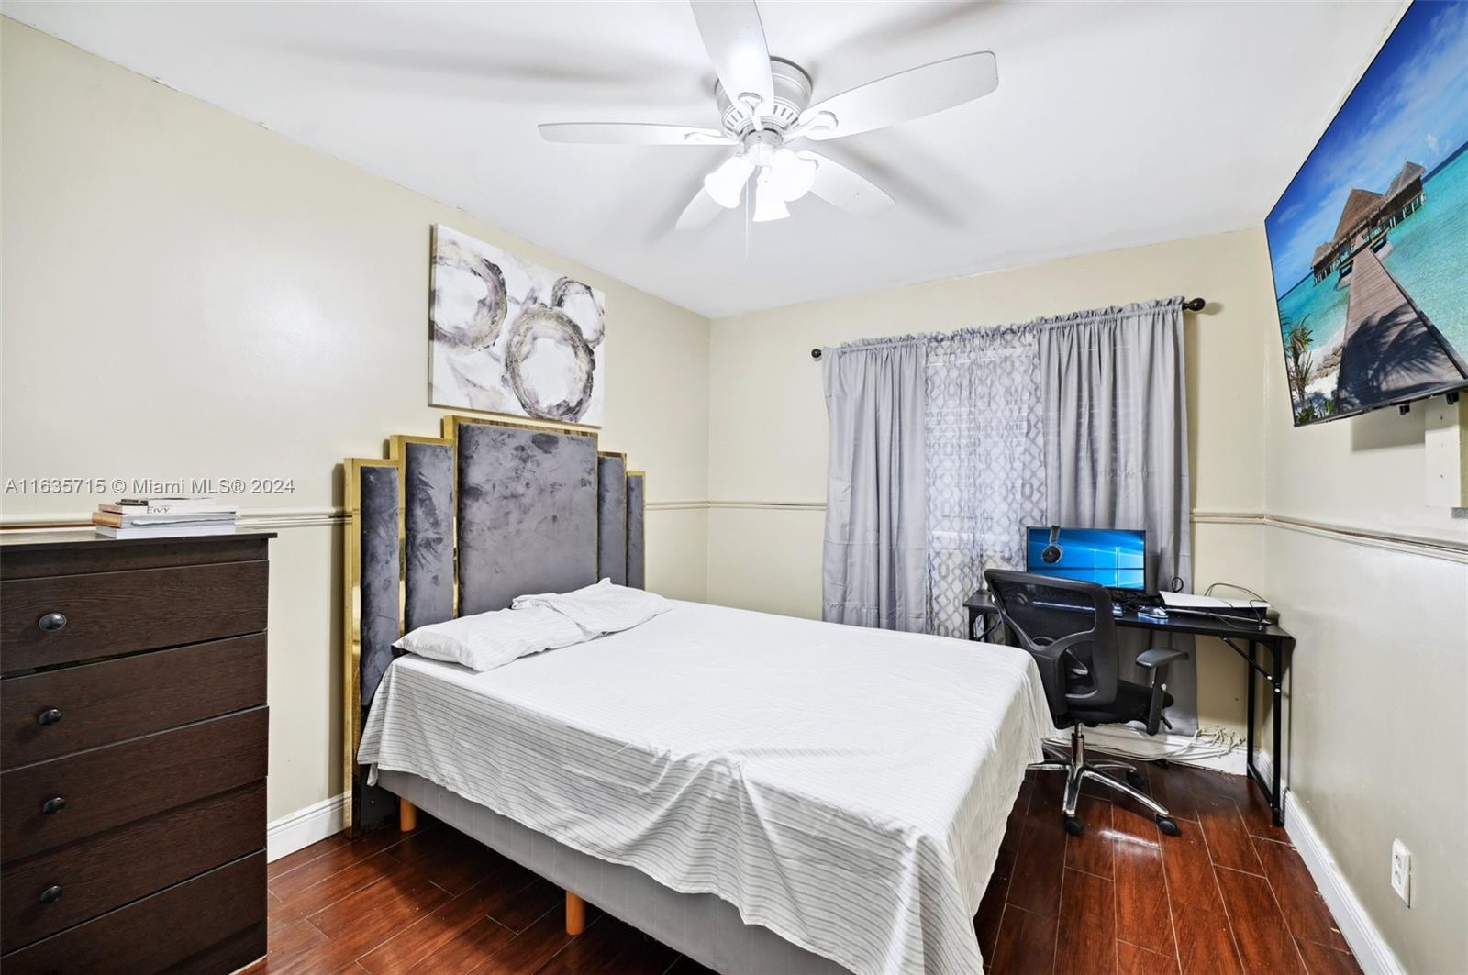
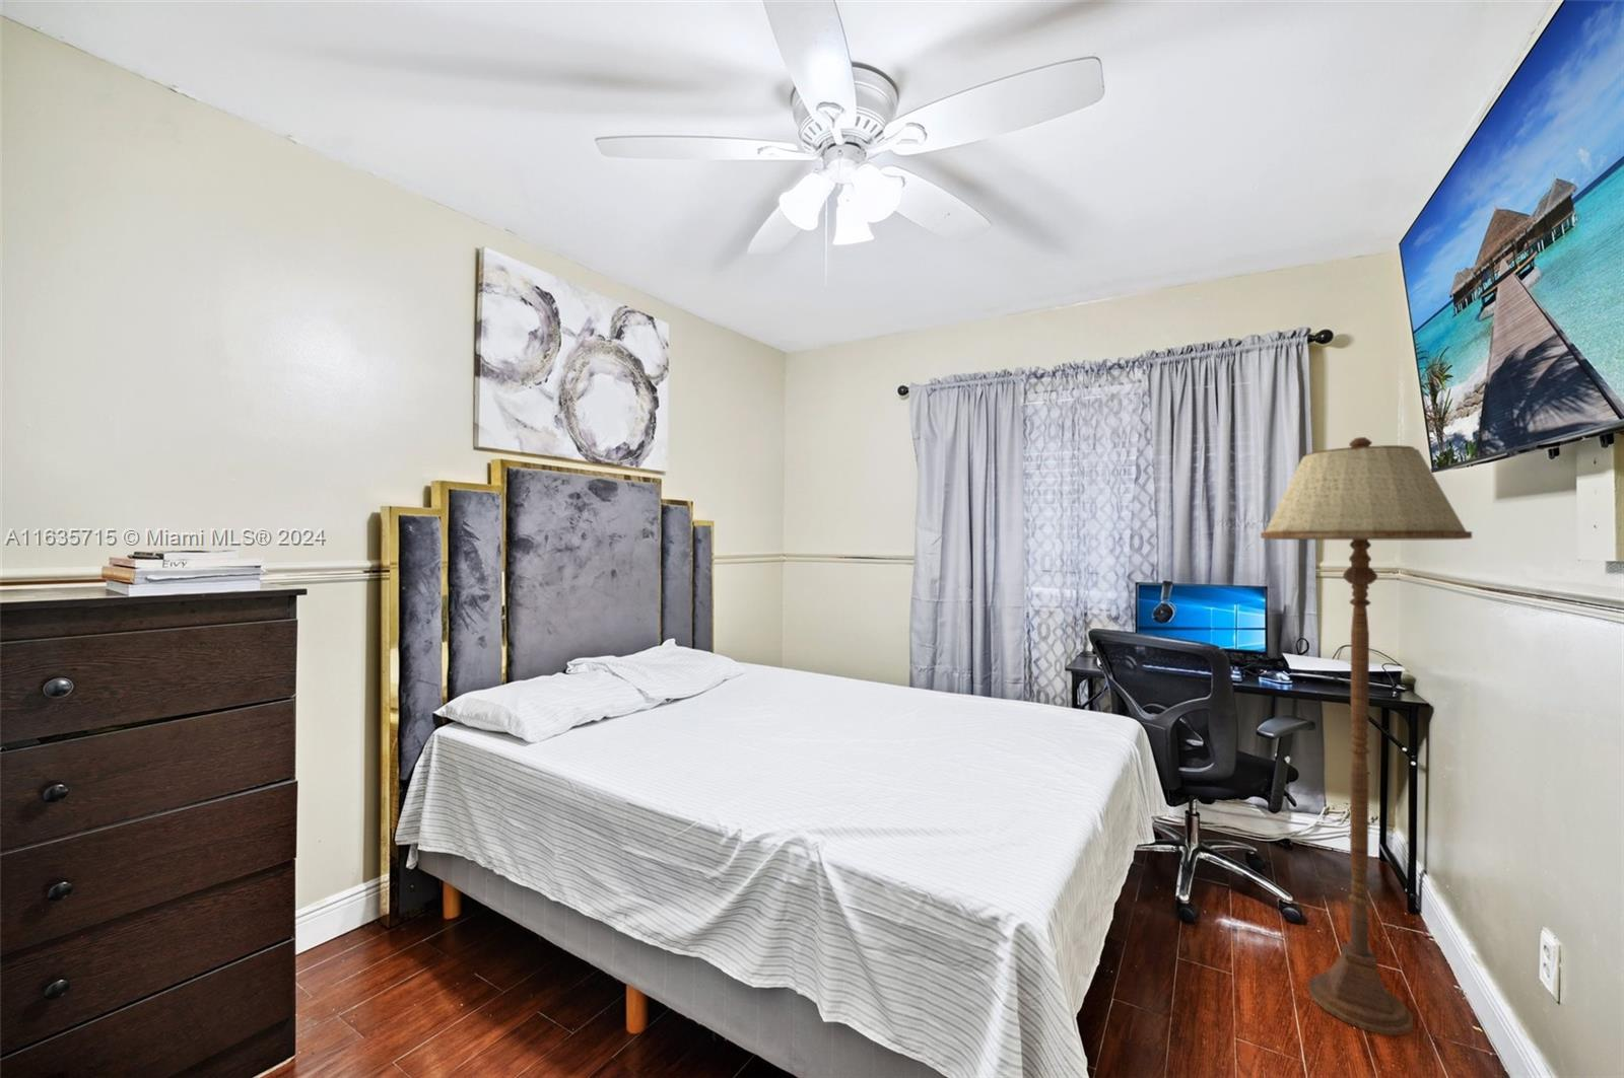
+ floor lamp (1357, 719)
